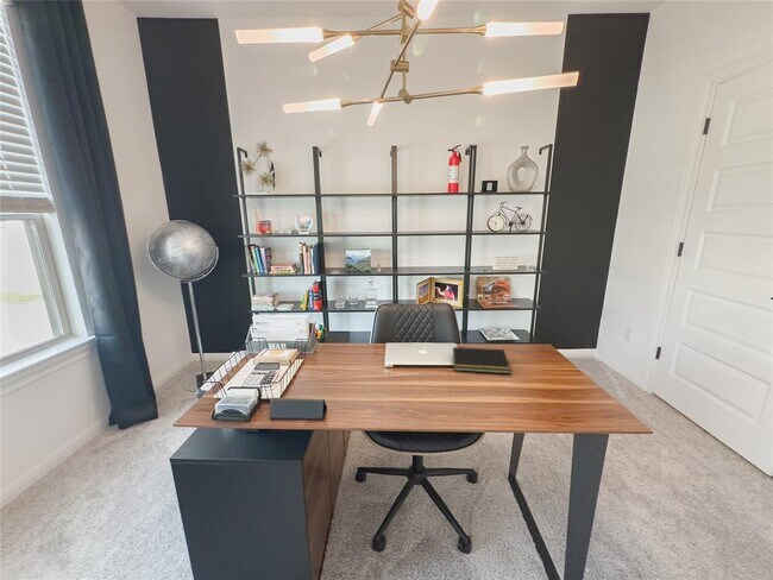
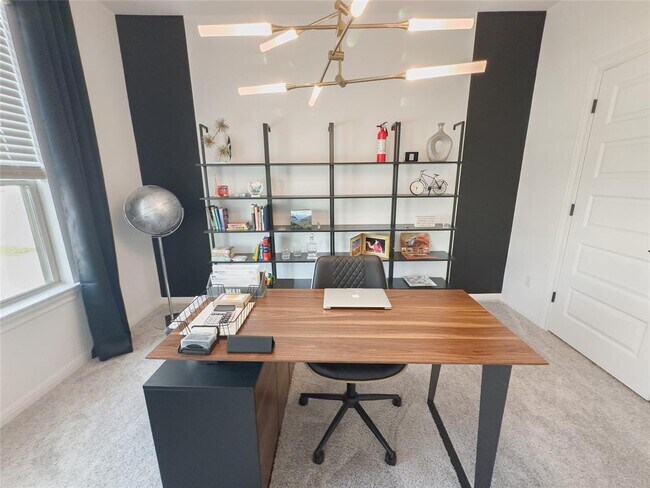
- notepad (479, 359)
